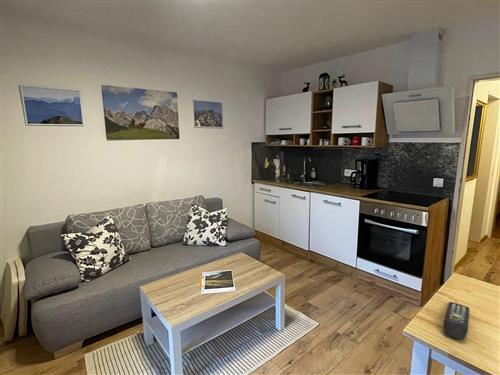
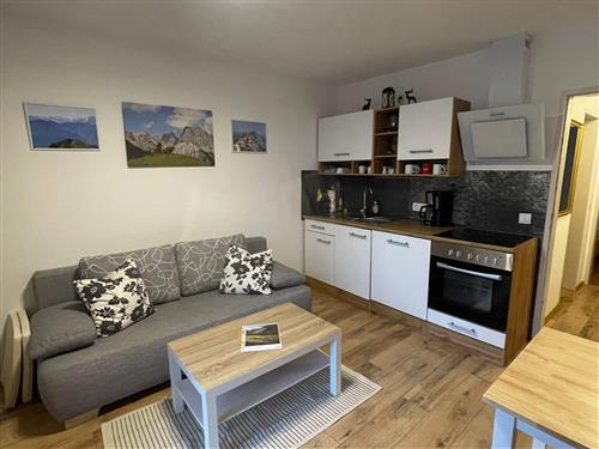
- remote control (457, 317)
